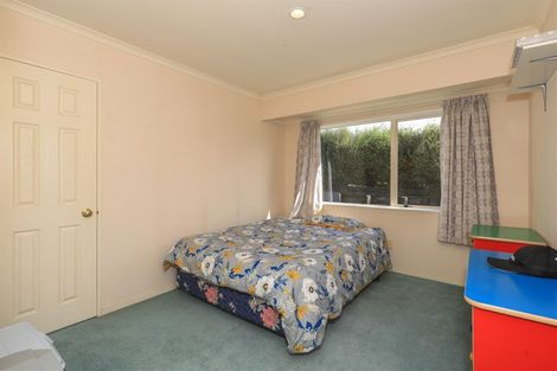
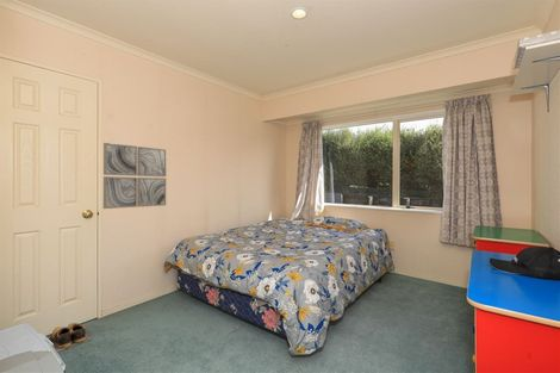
+ shoes (68, 331)
+ wall art (137, 175)
